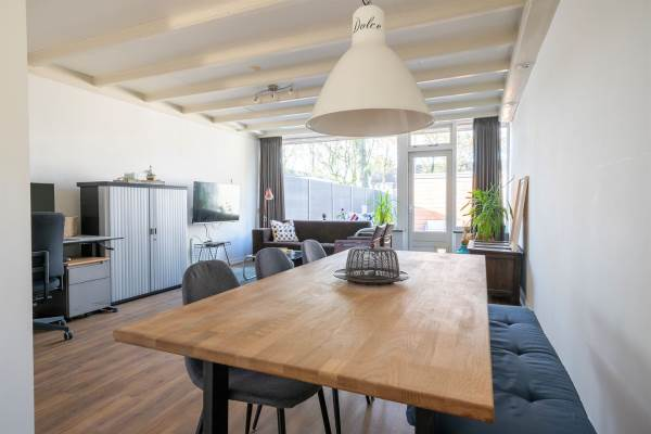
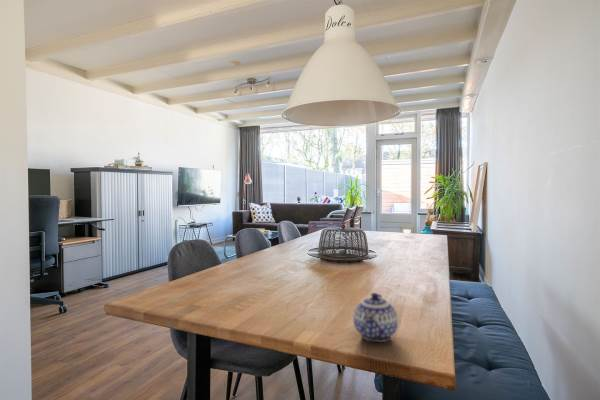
+ teapot (375, 314)
